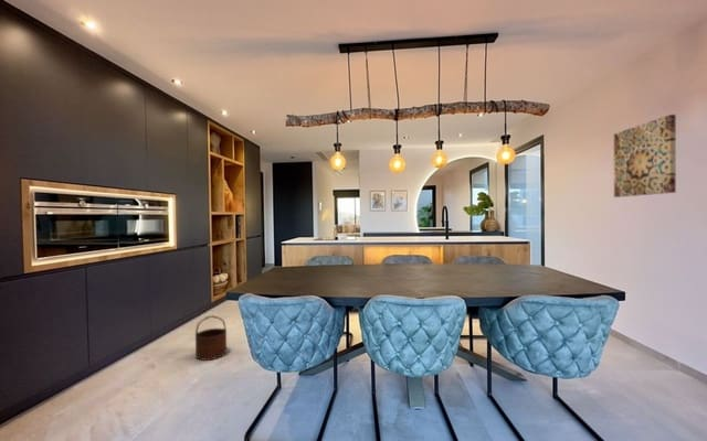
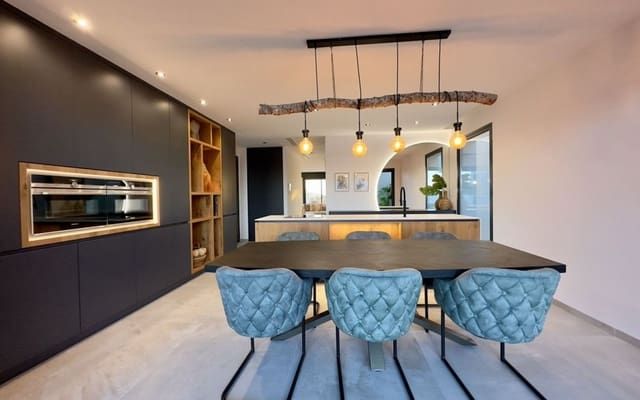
- wall art (641, 160)
- wooden bucket (211, 334)
